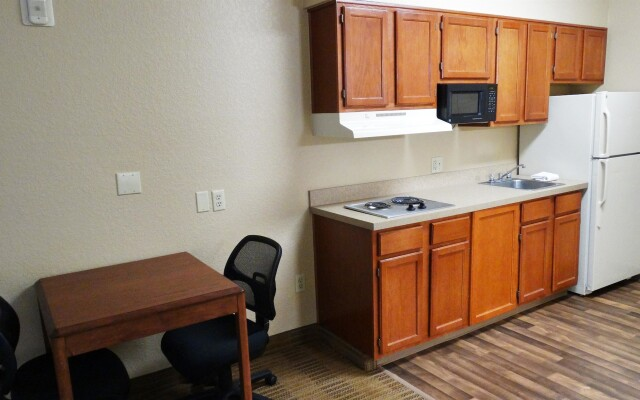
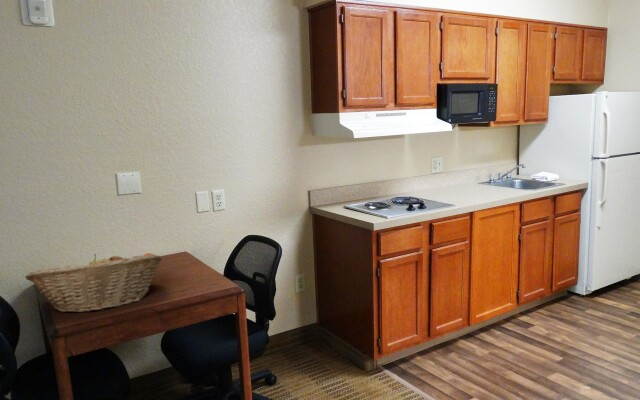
+ fruit basket (98, 276)
